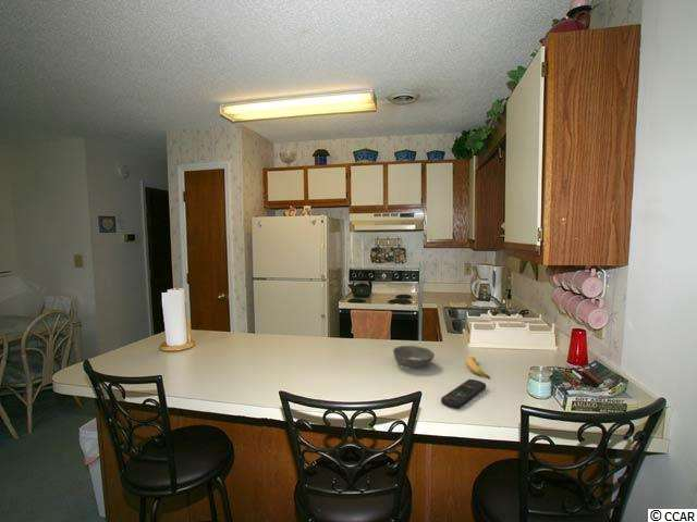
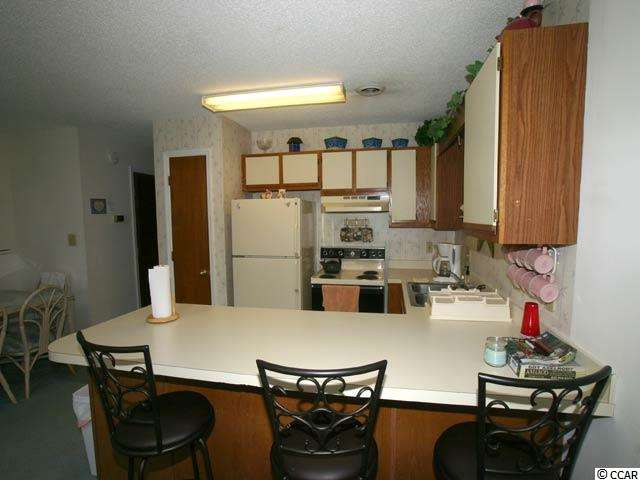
- remote control (464, 393)
- banana (476, 364)
- bowl (413, 357)
